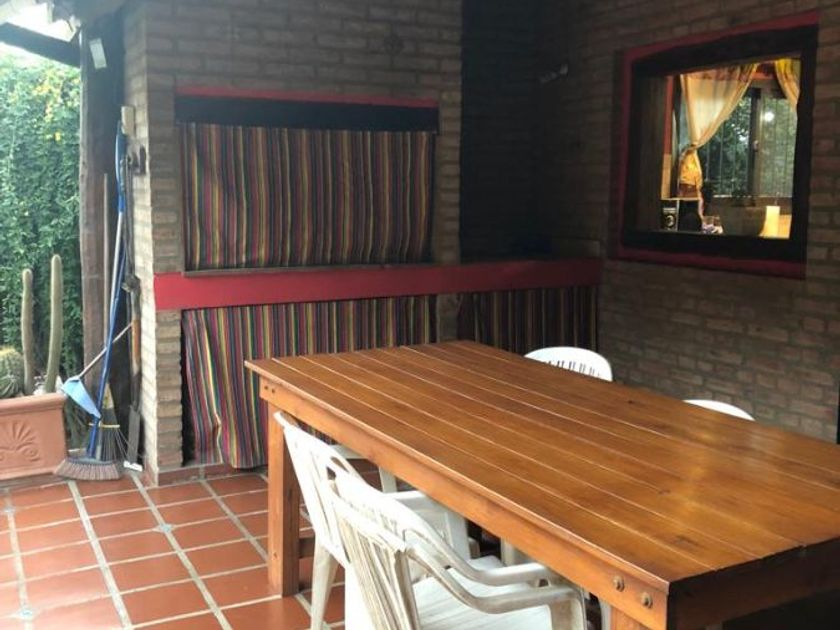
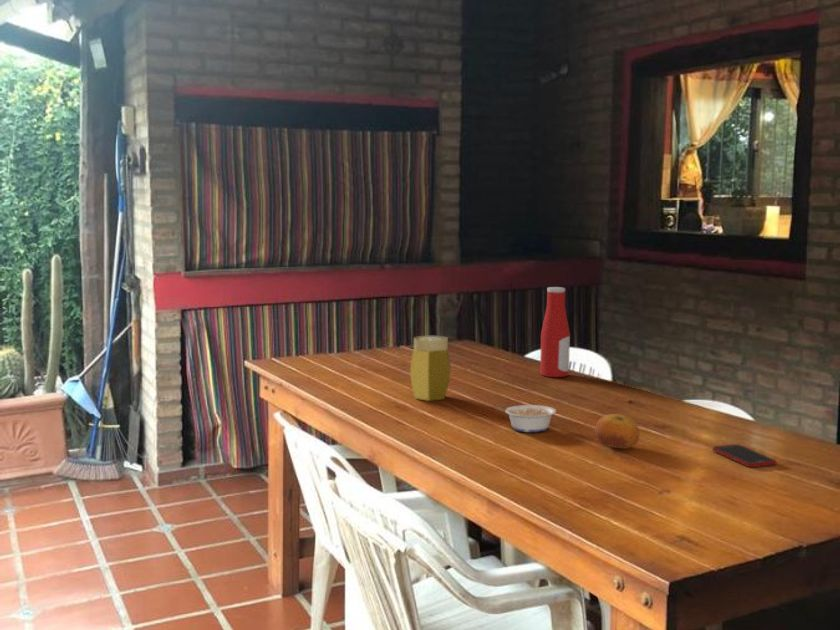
+ legume (528, 417)
+ jar (430, 367)
+ cell phone (743, 455)
+ fruit (617, 431)
+ bottle (555, 331)
